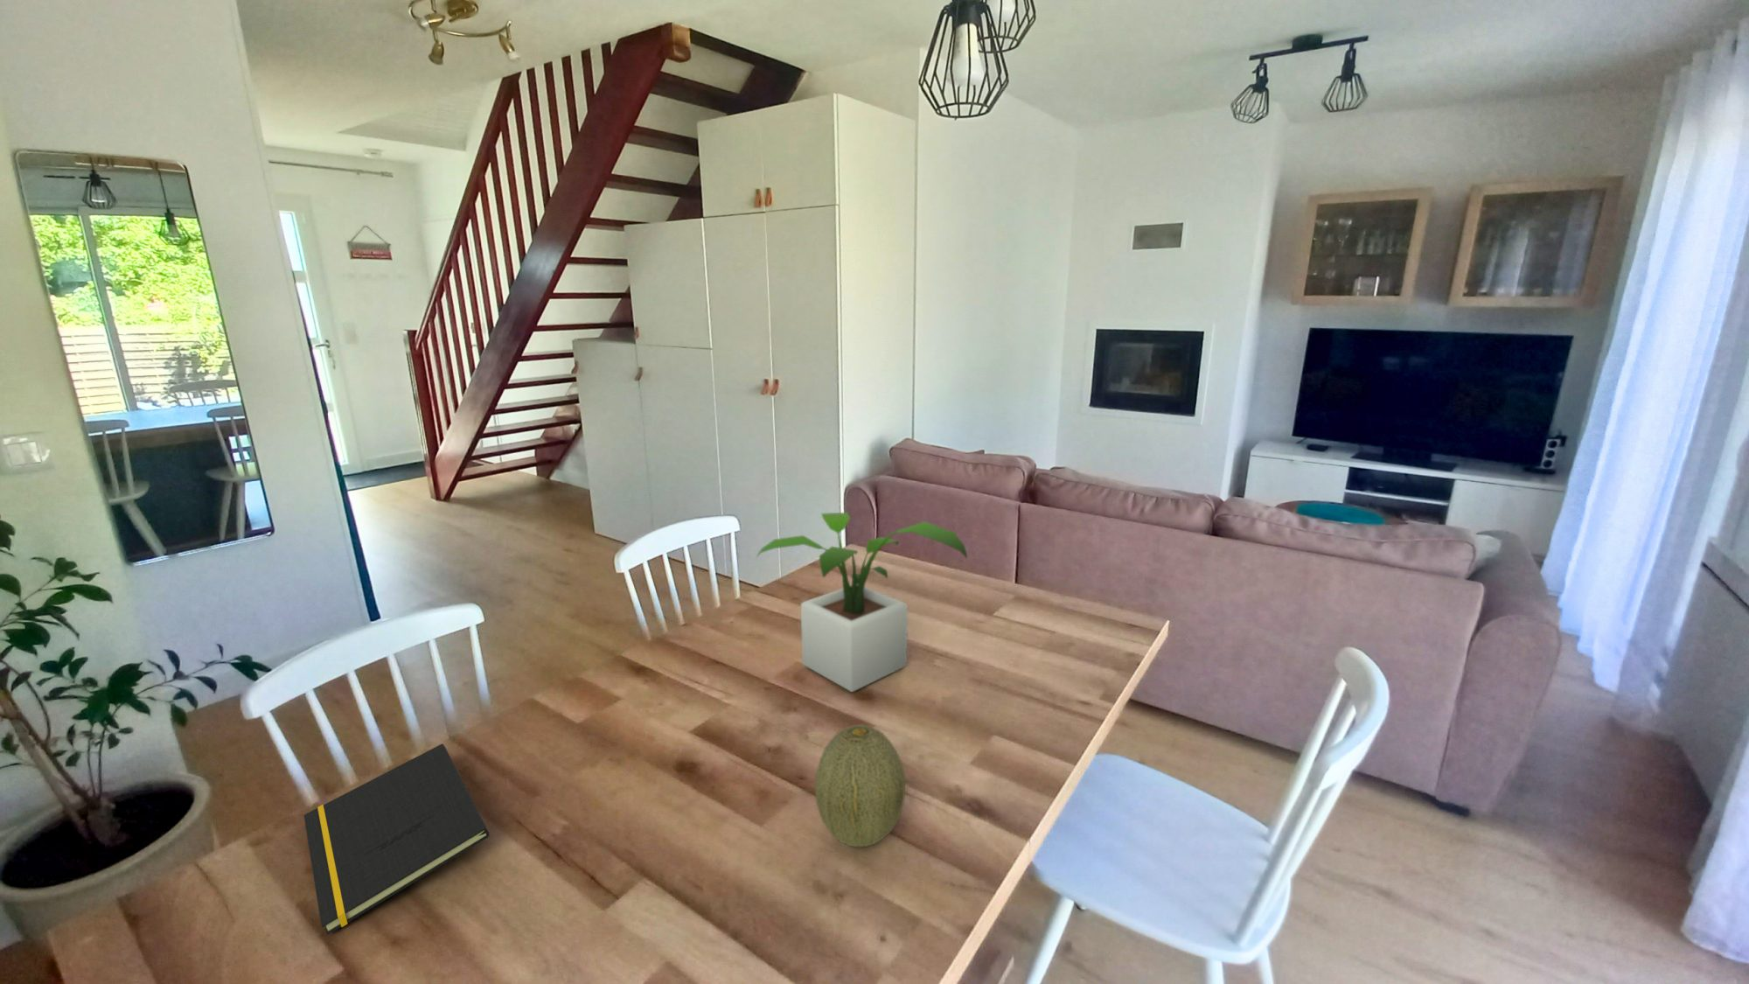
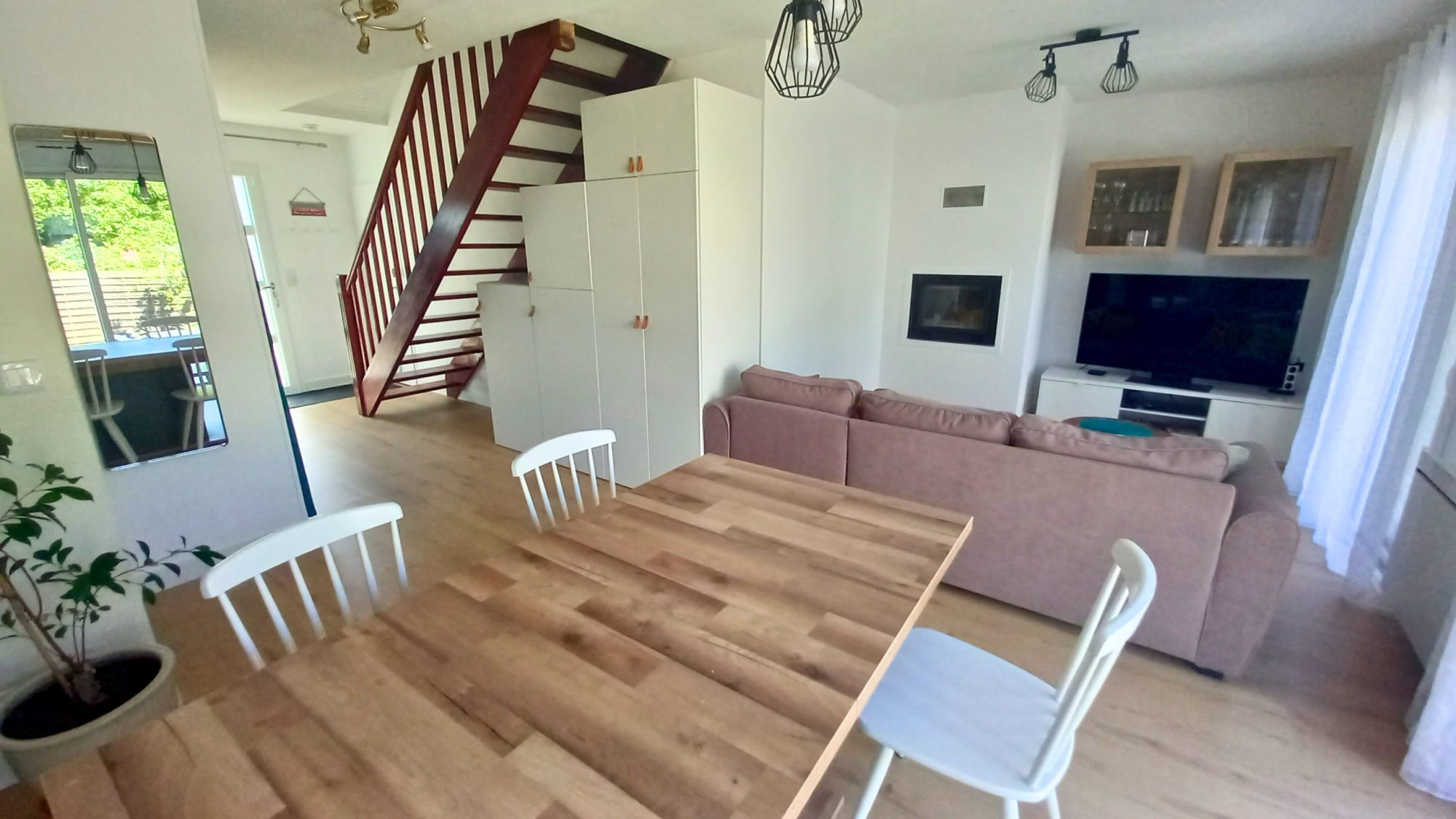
- fruit (860, 783)
- potted plant (859, 597)
- notepad (393, 825)
